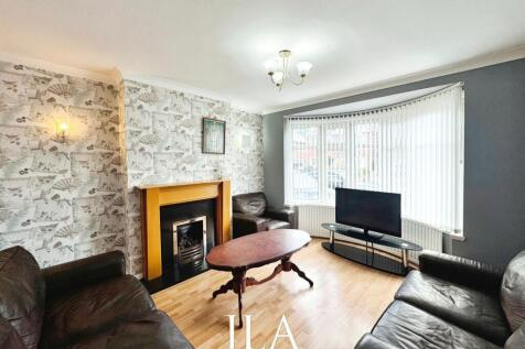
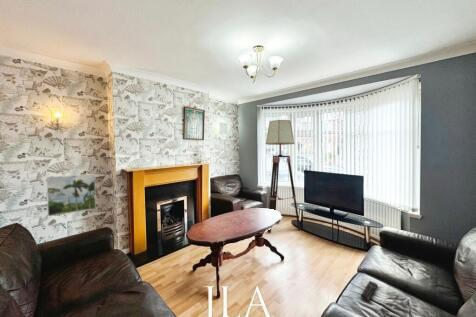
+ floor lamp (277, 174)
+ remote control (369, 290)
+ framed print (72, 193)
